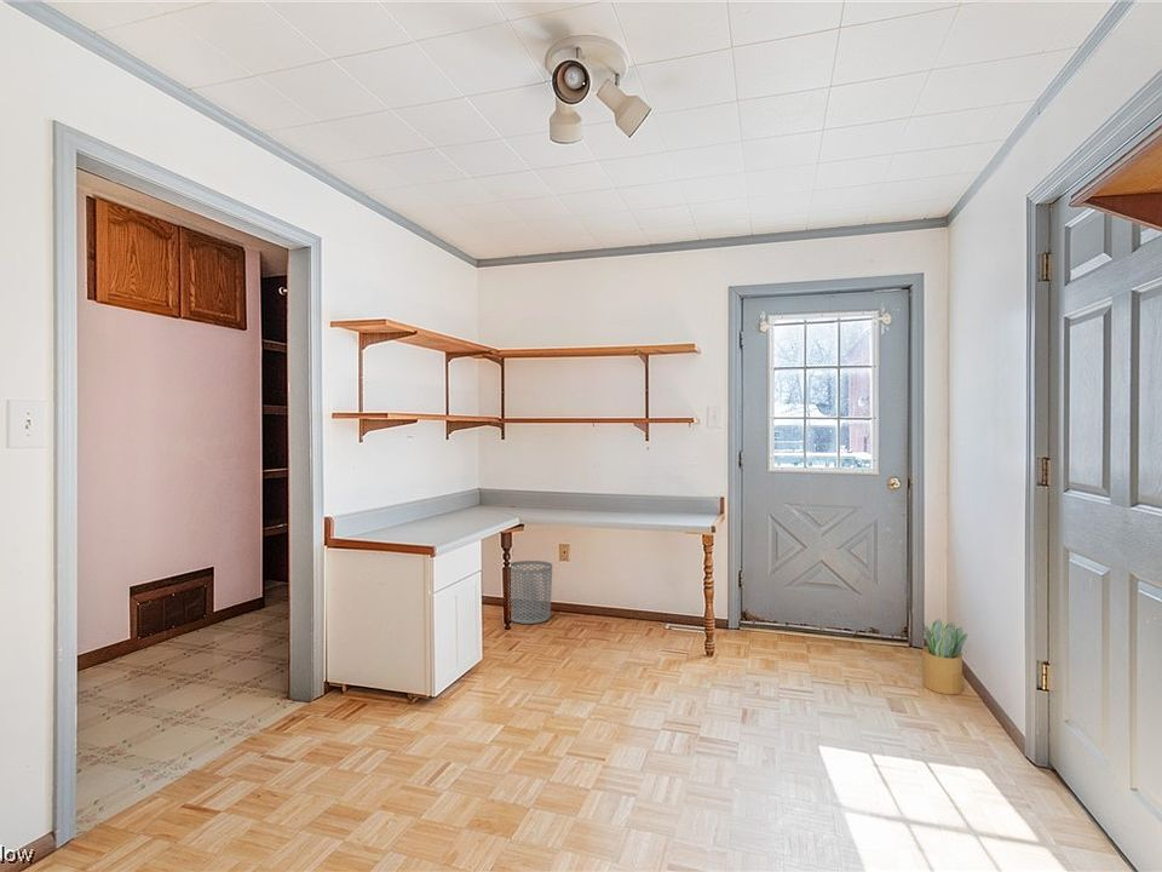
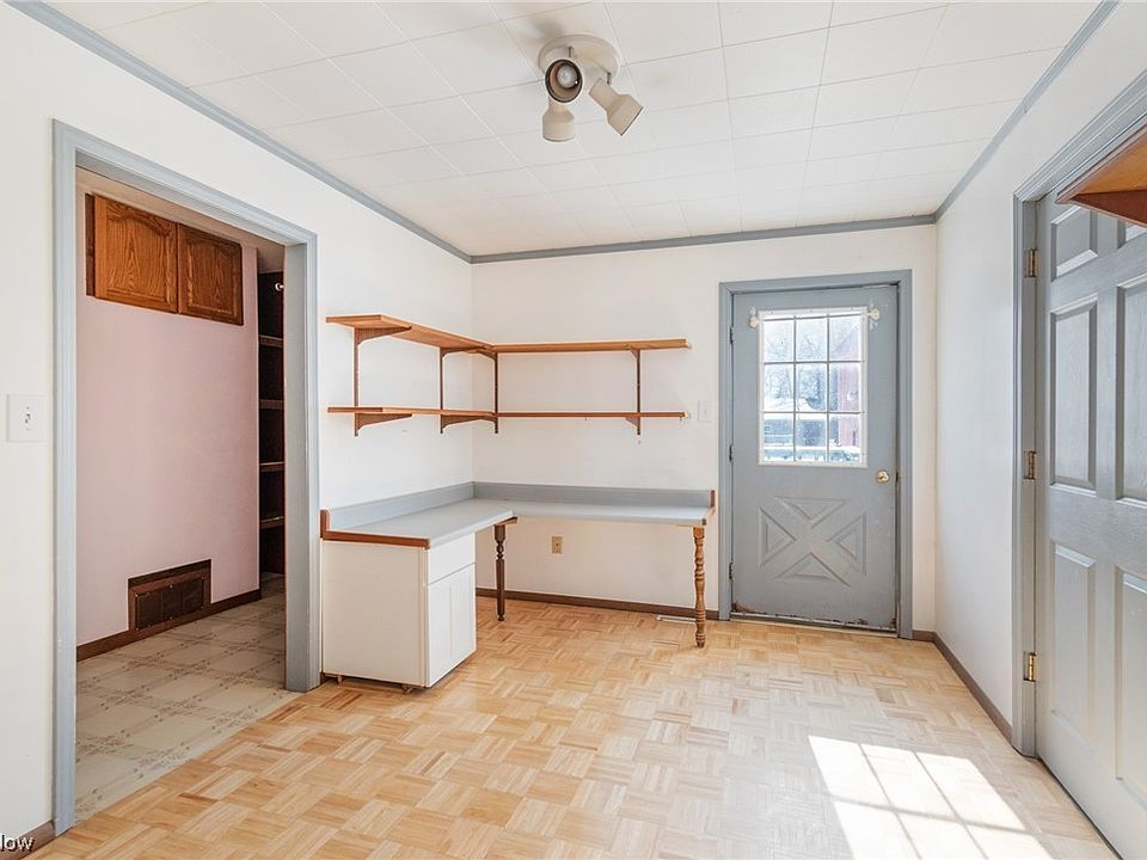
- potted plant (942, 654)
- waste bin (529, 592)
